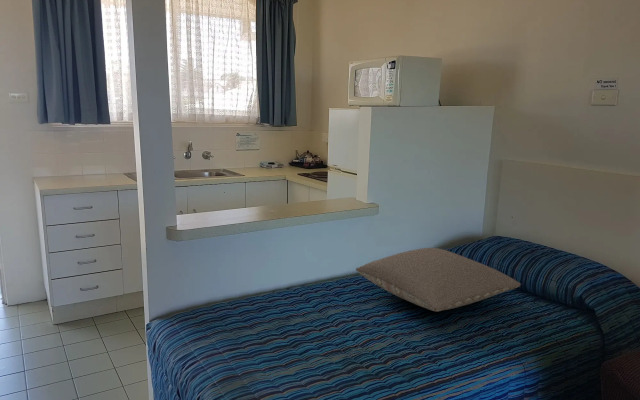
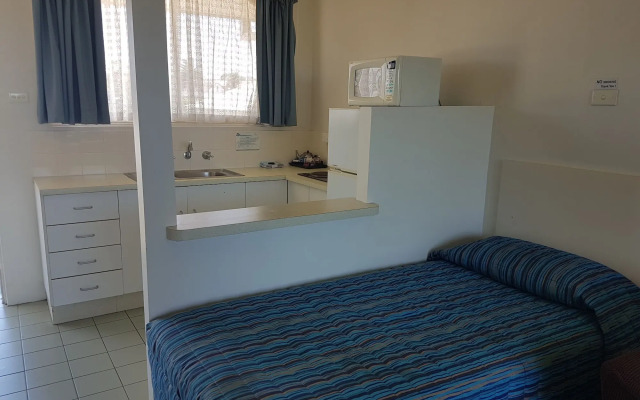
- pillow (435, 276)
